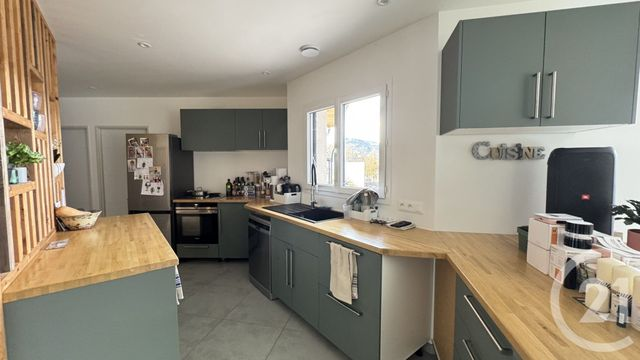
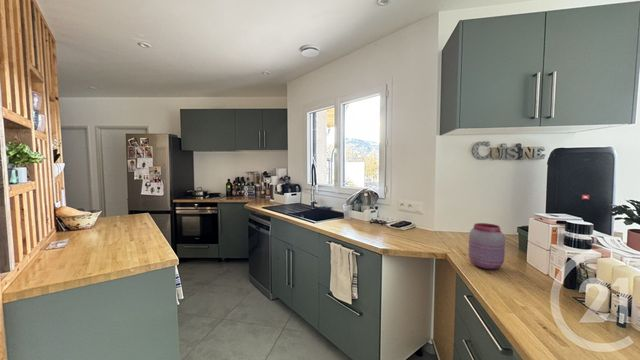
+ jar (486, 245)
